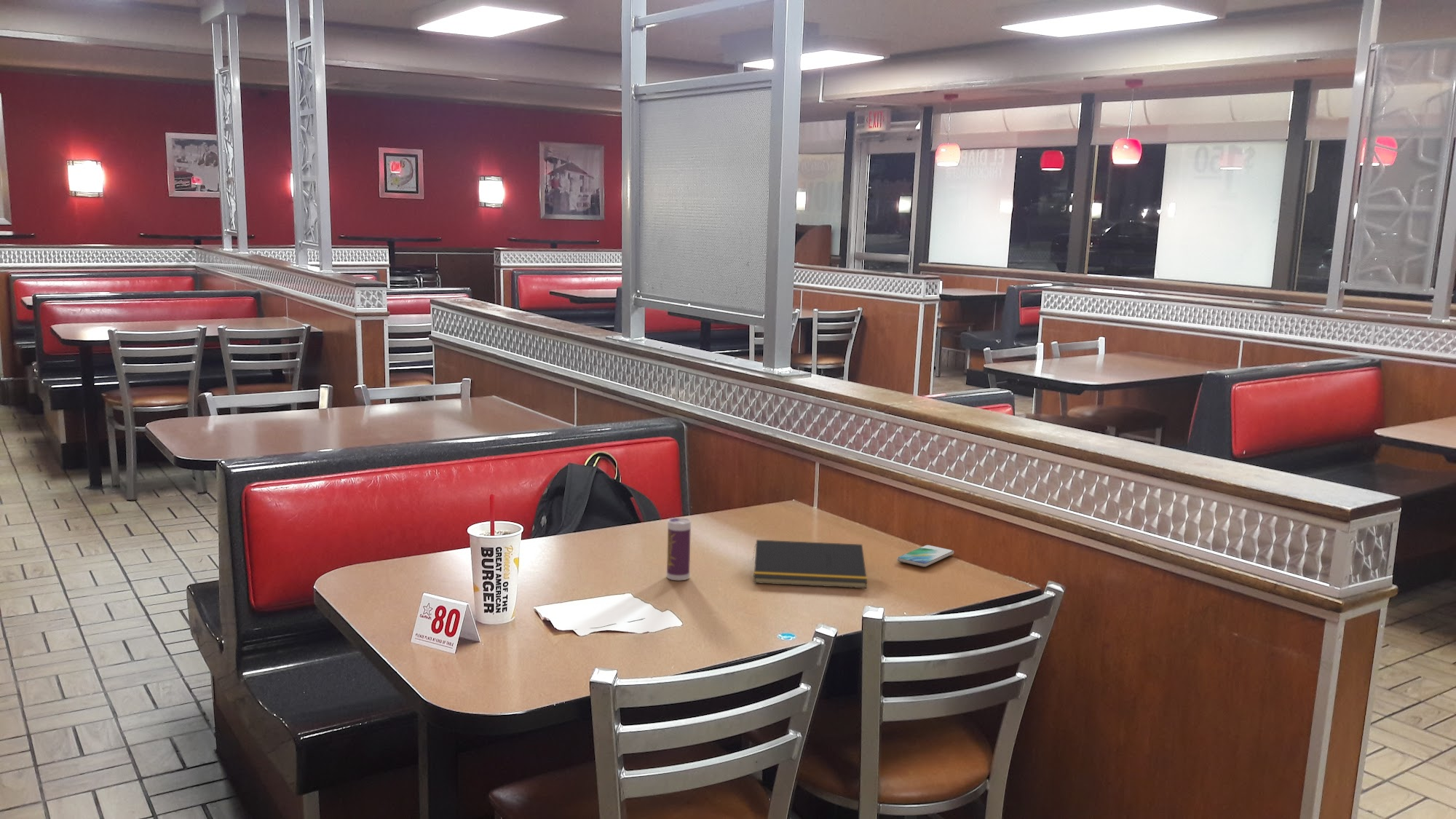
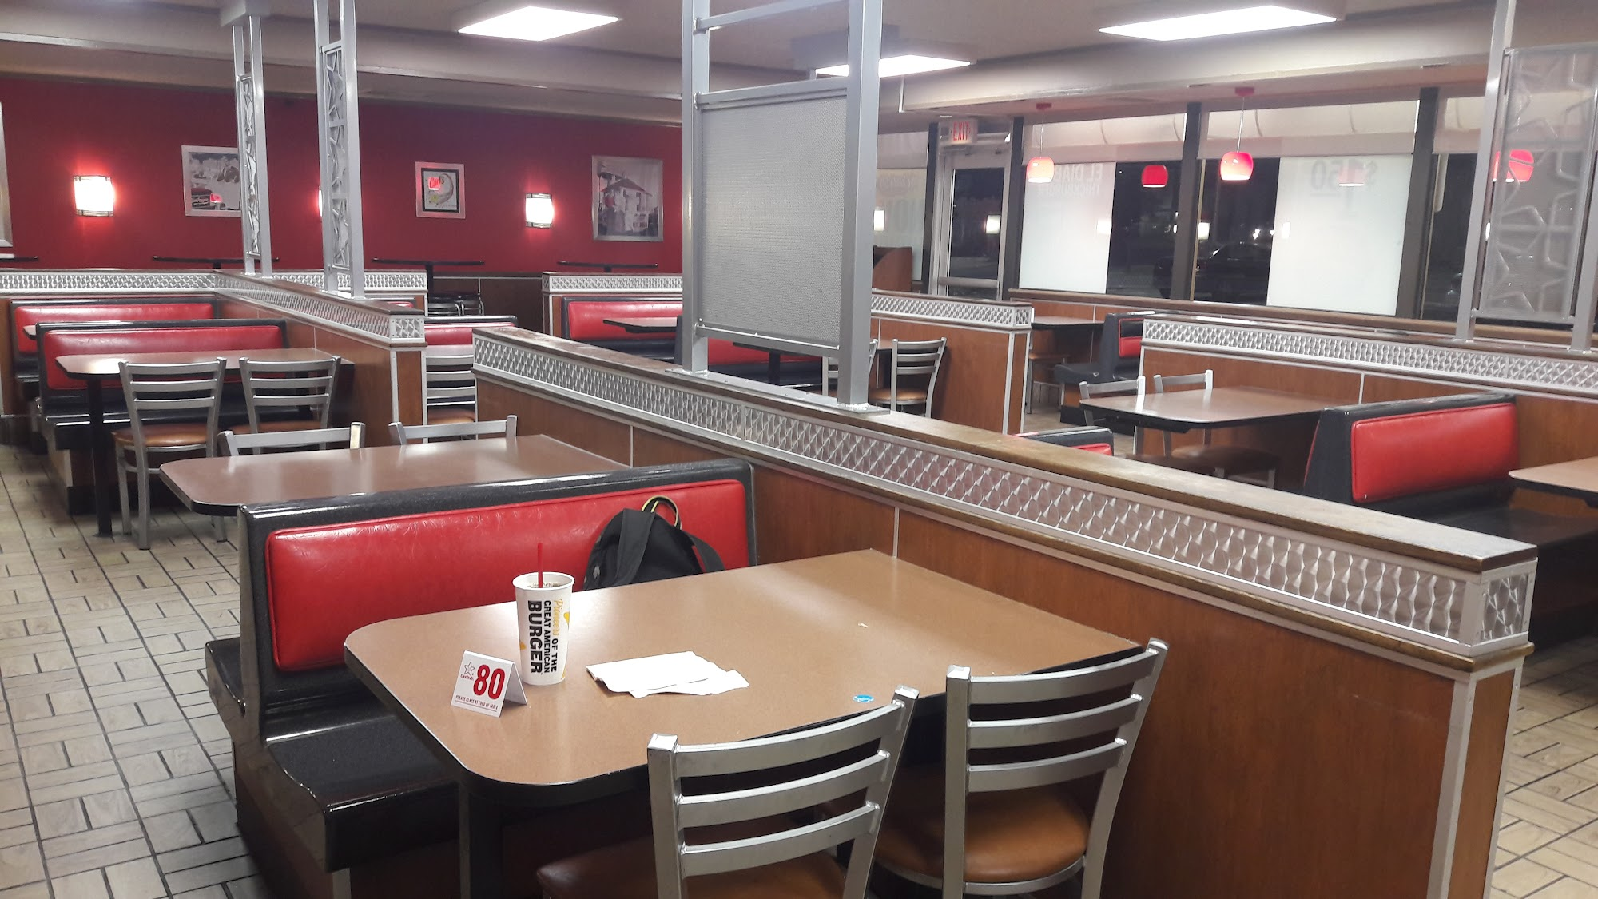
- notepad (810, 563)
- smartphone (925, 555)
- beverage can (678, 548)
